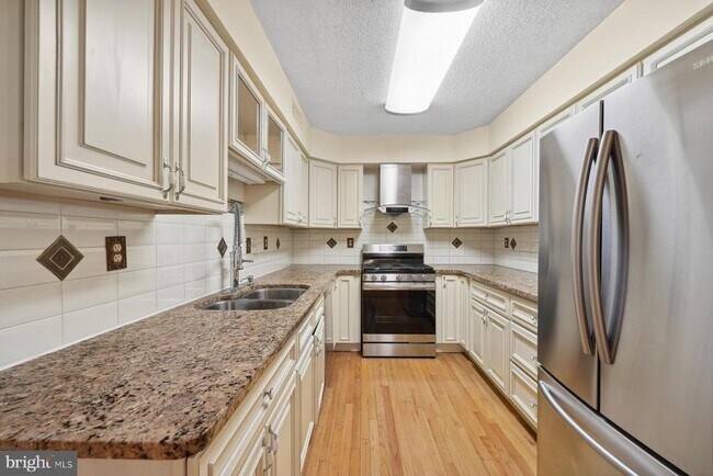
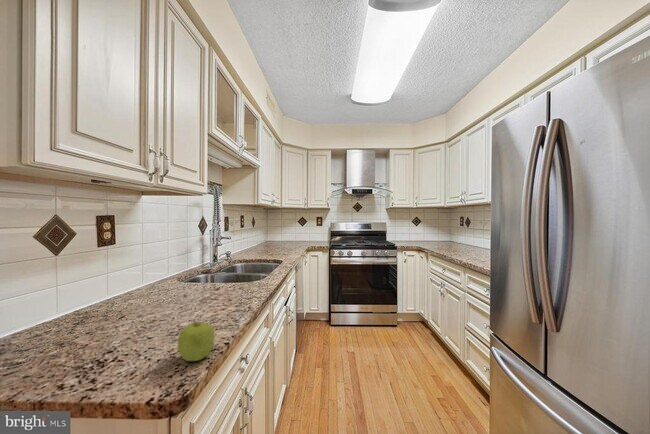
+ fruit (196, 339)
